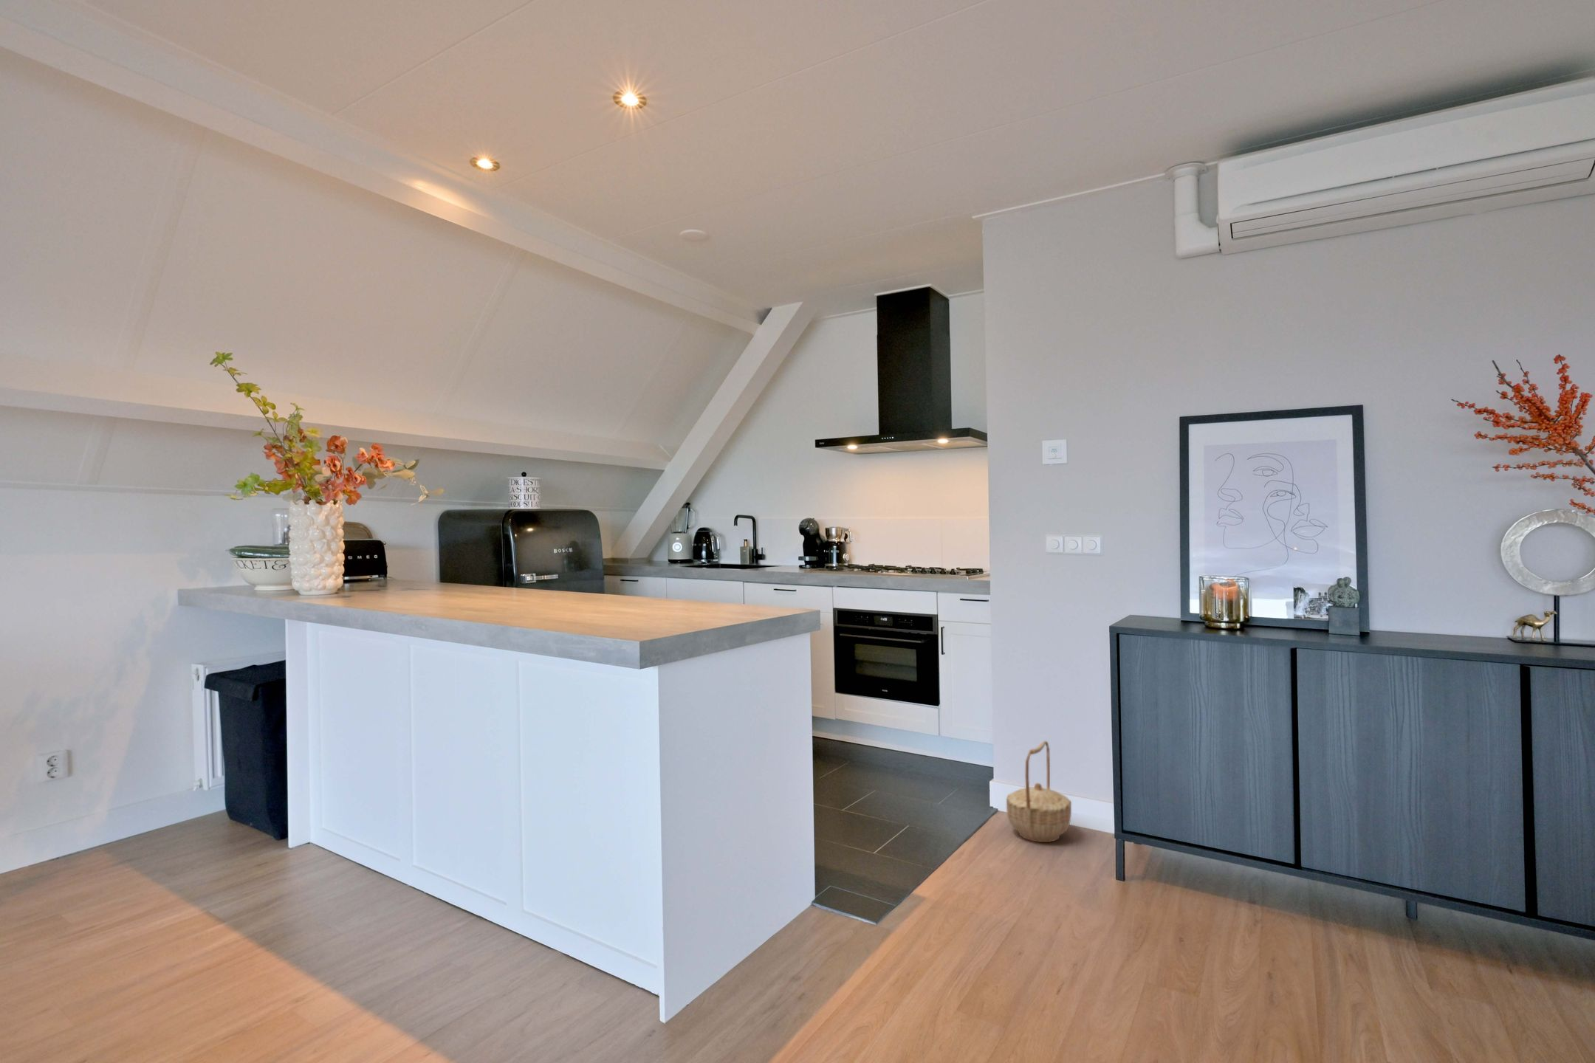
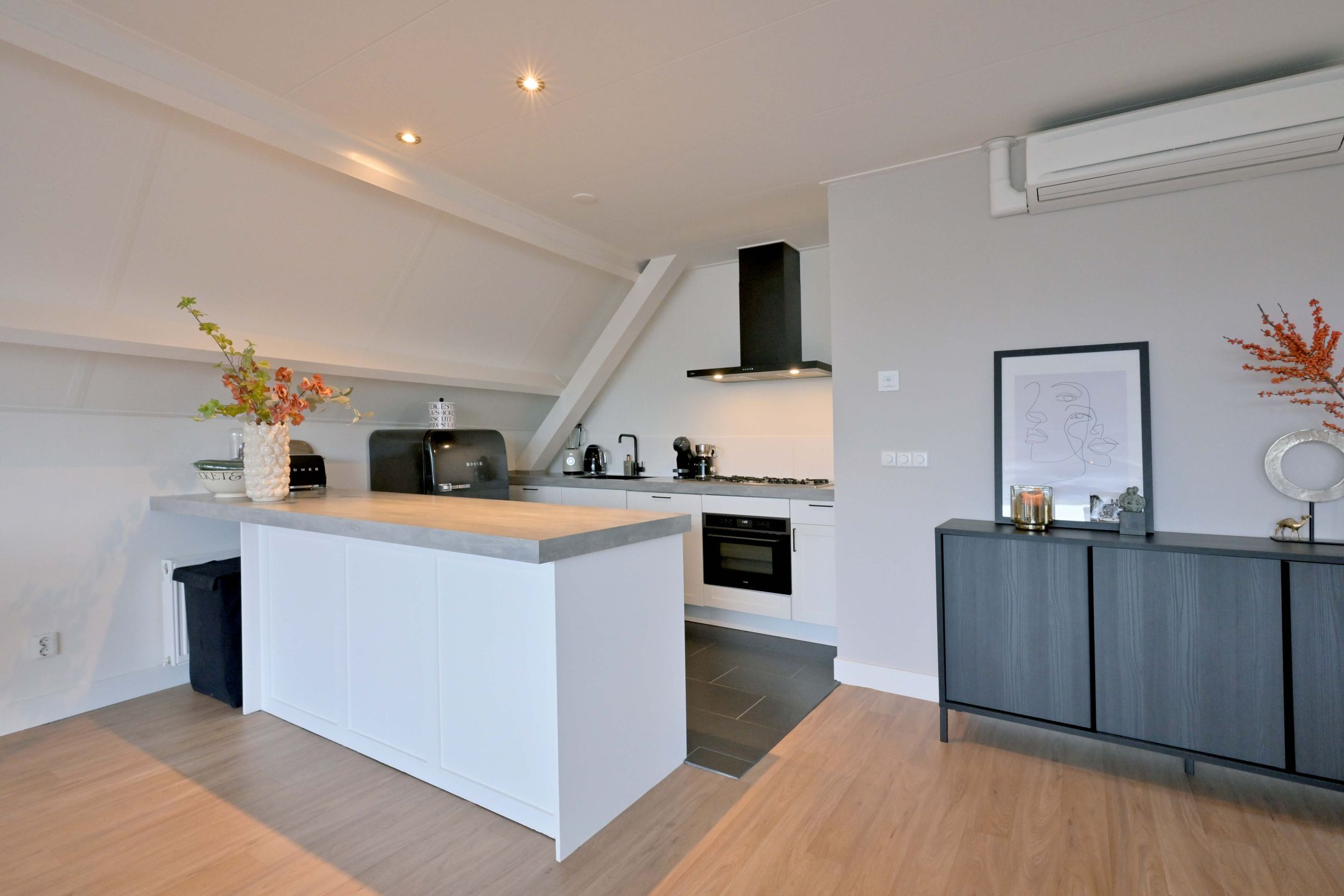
- basket (1038, 789)
